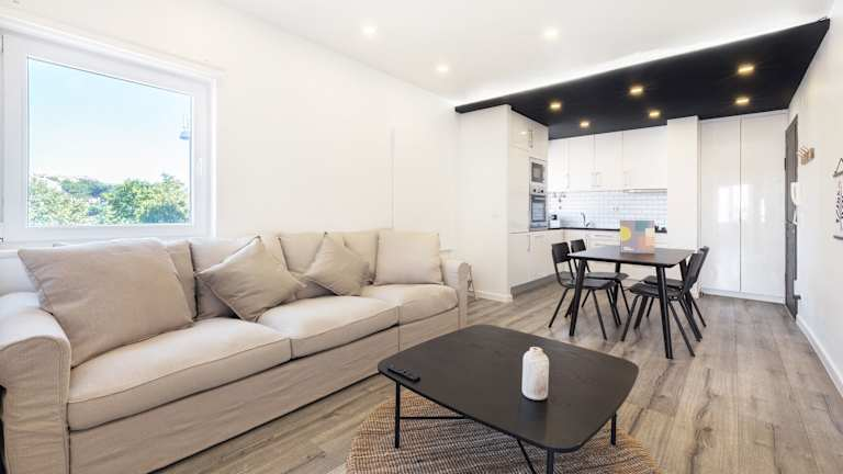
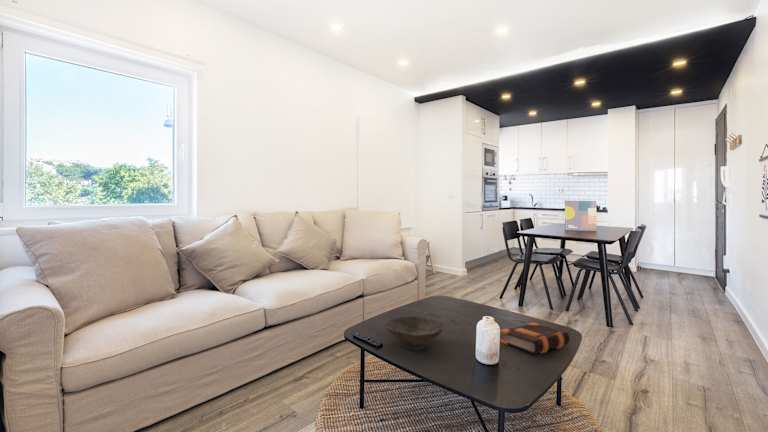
+ bible (536, 336)
+ bowl (414, 334)
